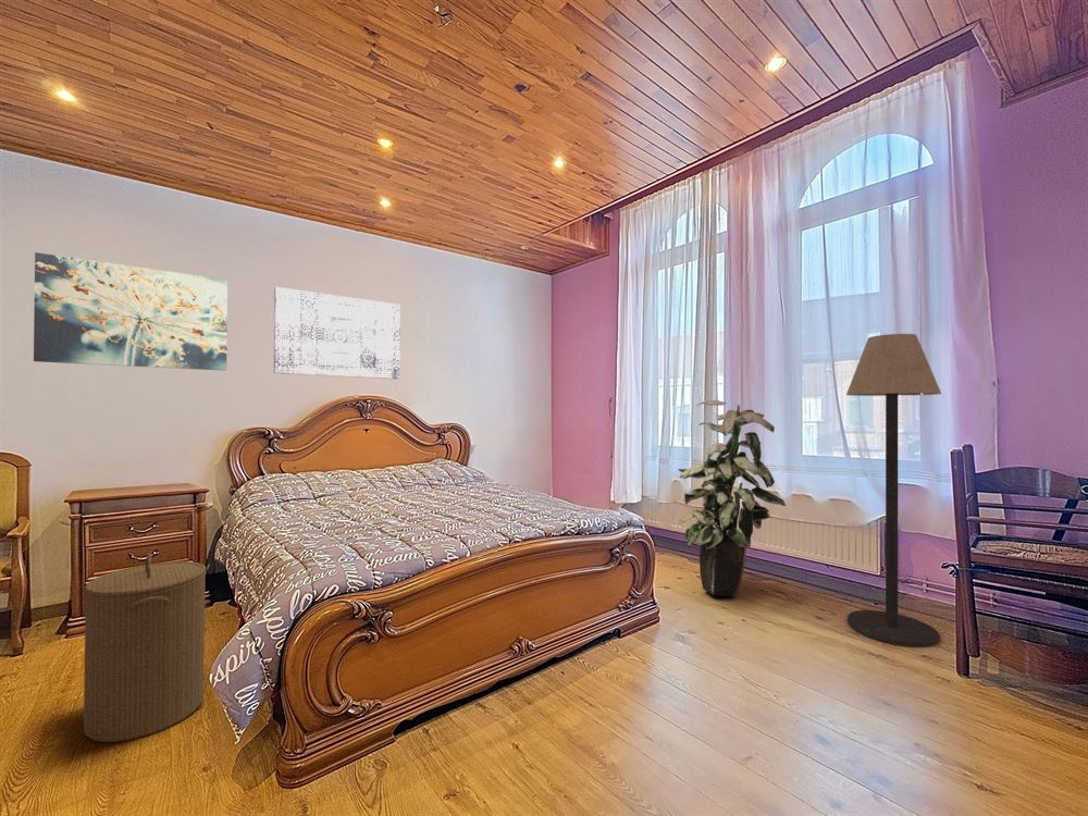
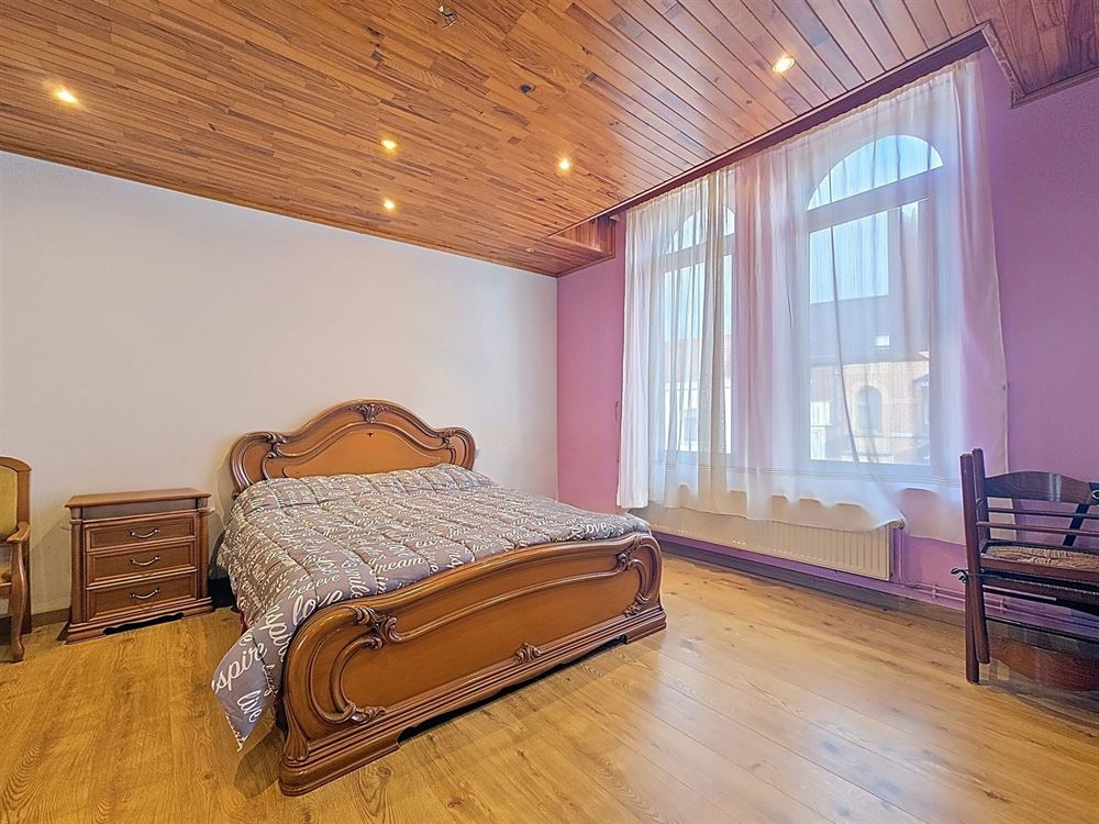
- floor lamp (891, 482)
- wall art (341, 336)
- laundry hamper (148, 632)
- wall art (139, 317)
- indoor plant (724, 495)
